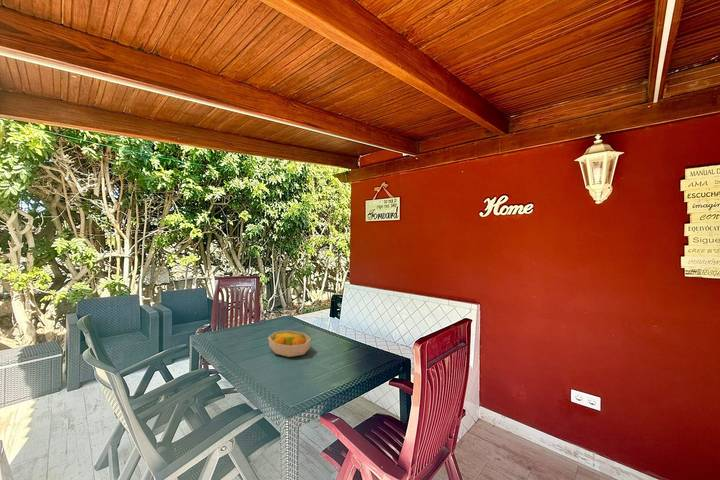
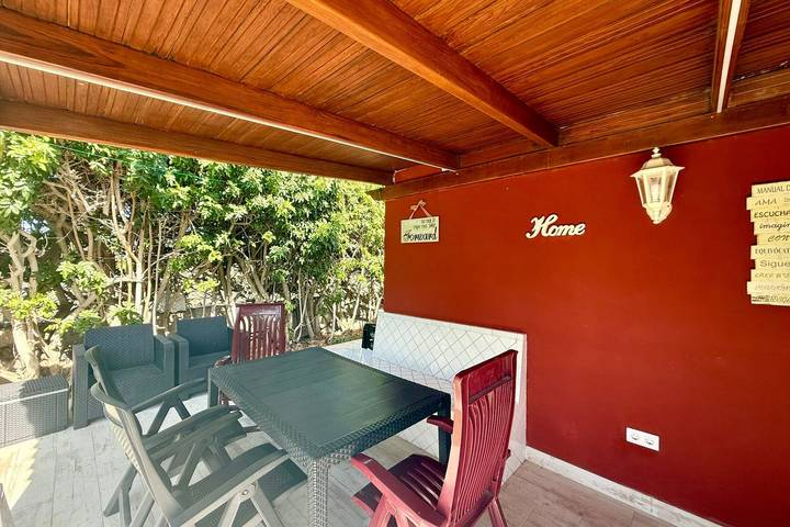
- fruit bowl (289, 341)
